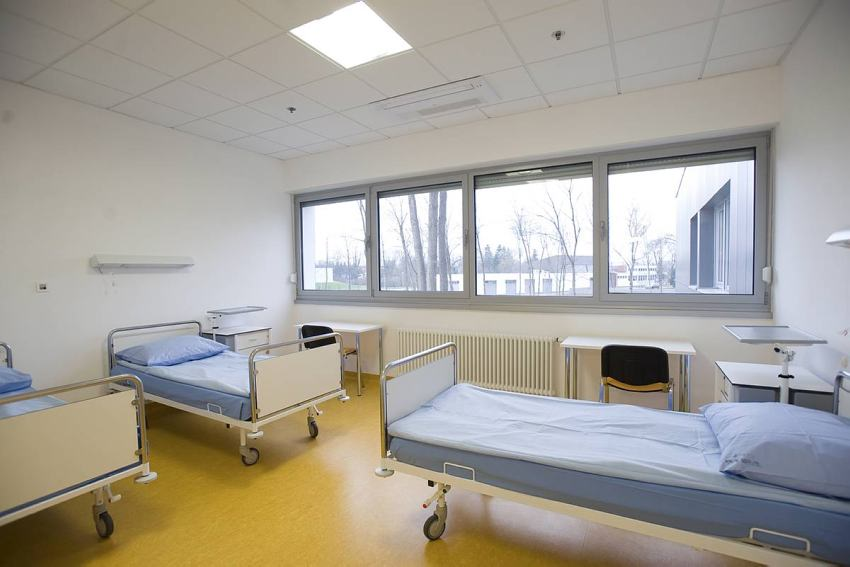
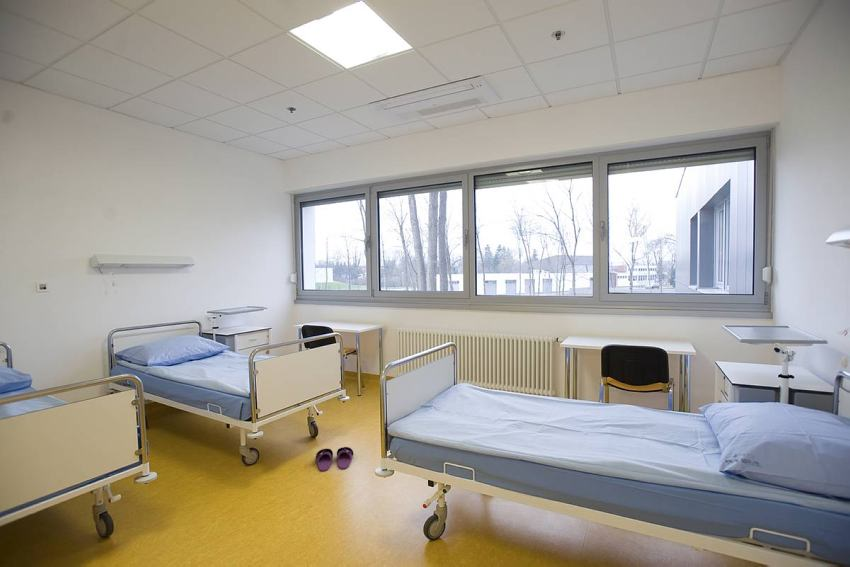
+ slippers (332, 455)
